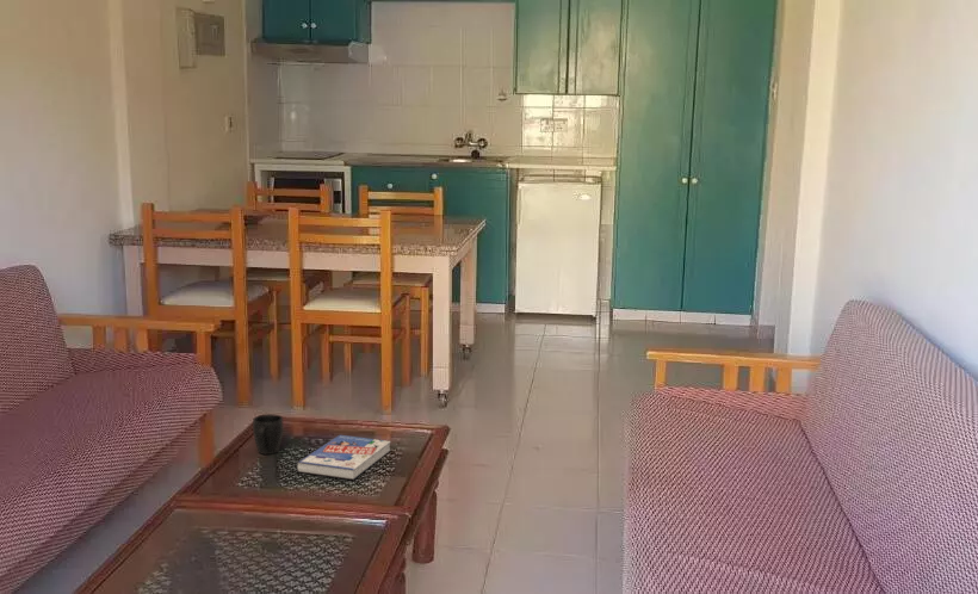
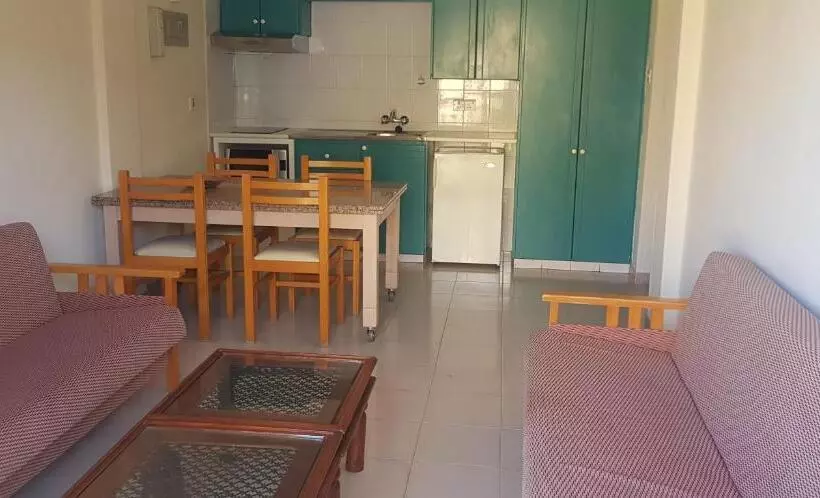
- mug (266, 437)
- book (345, 456)
